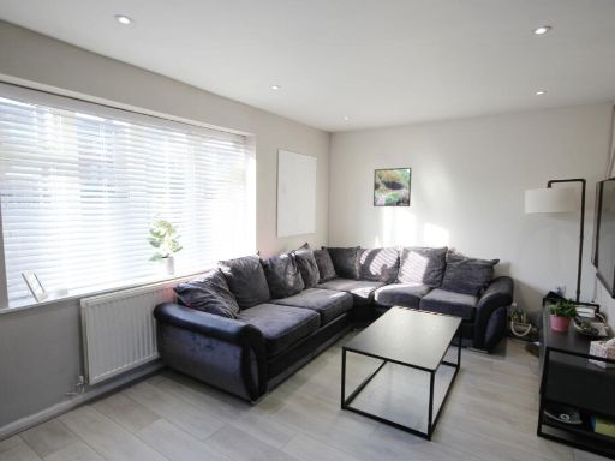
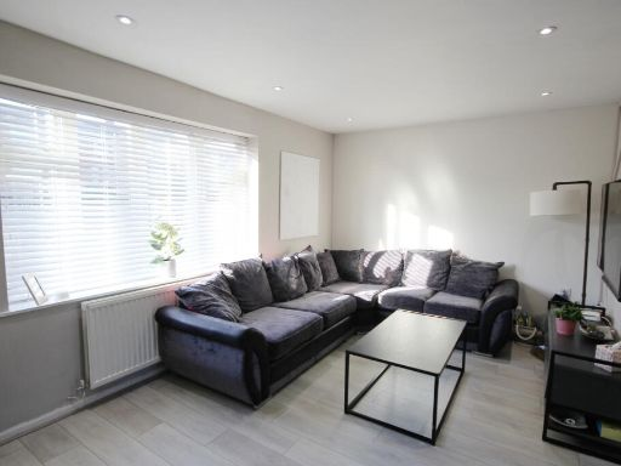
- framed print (392, 187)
